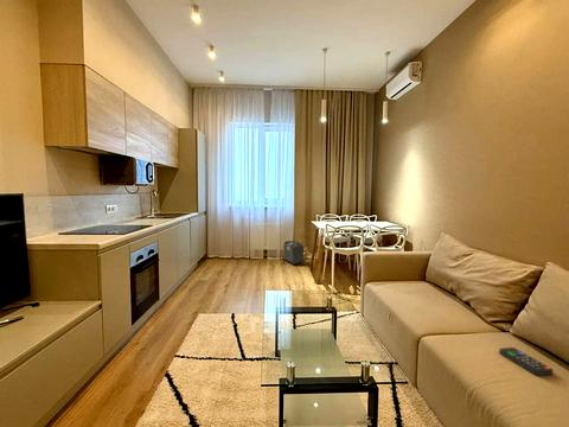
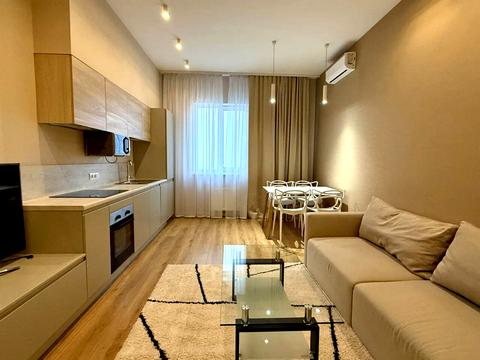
- remote control (524, 359)
- backpack (293, 251)
